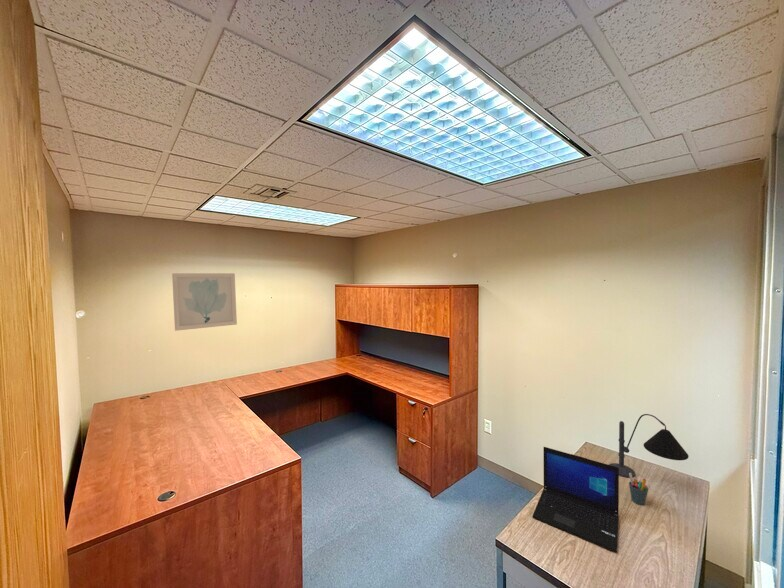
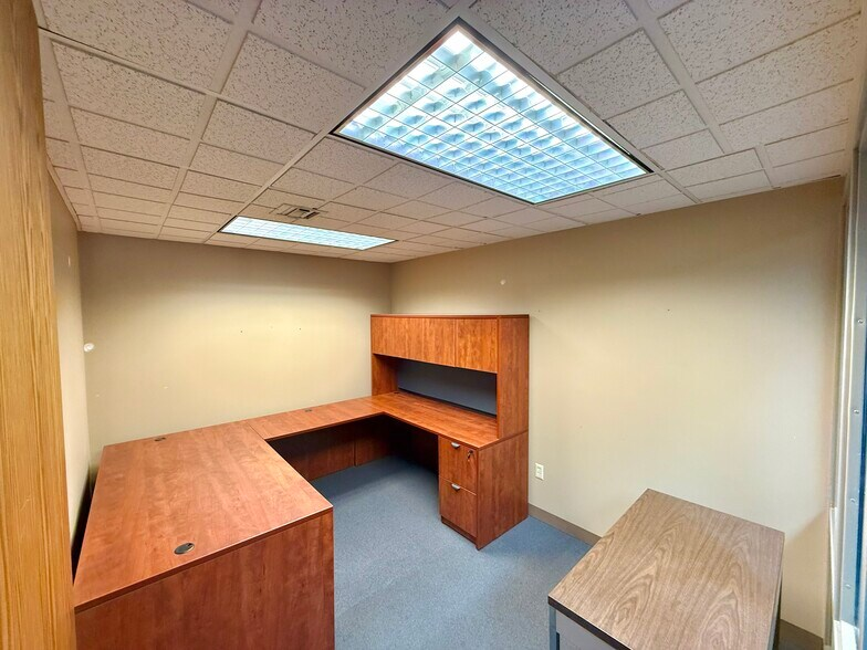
- desk lamp (644, 447)
- wall art (206, 300)
- pen holder (638, 489)
- laptop (575, 492)
